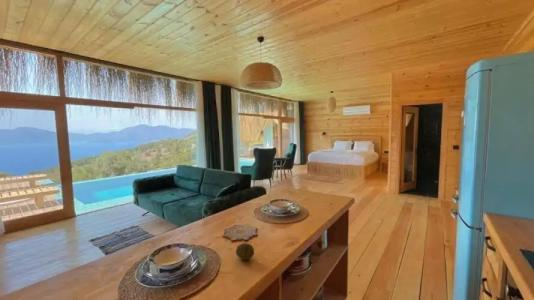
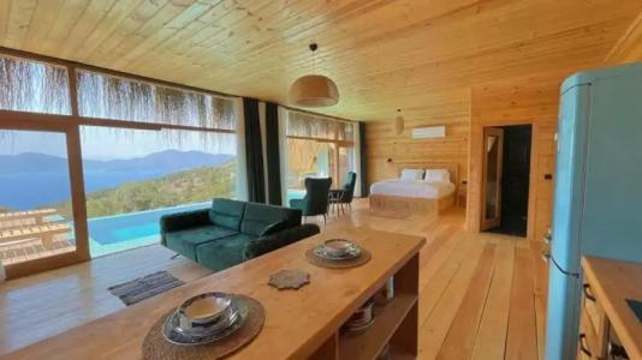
- fruit (245, 251)
